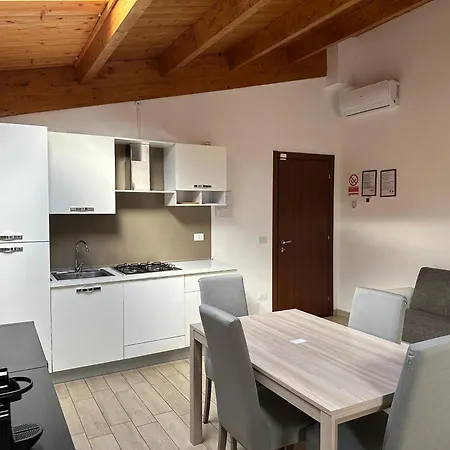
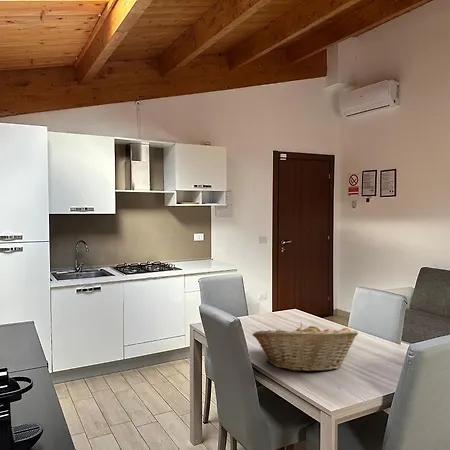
+ fruit basket (304, 341)
